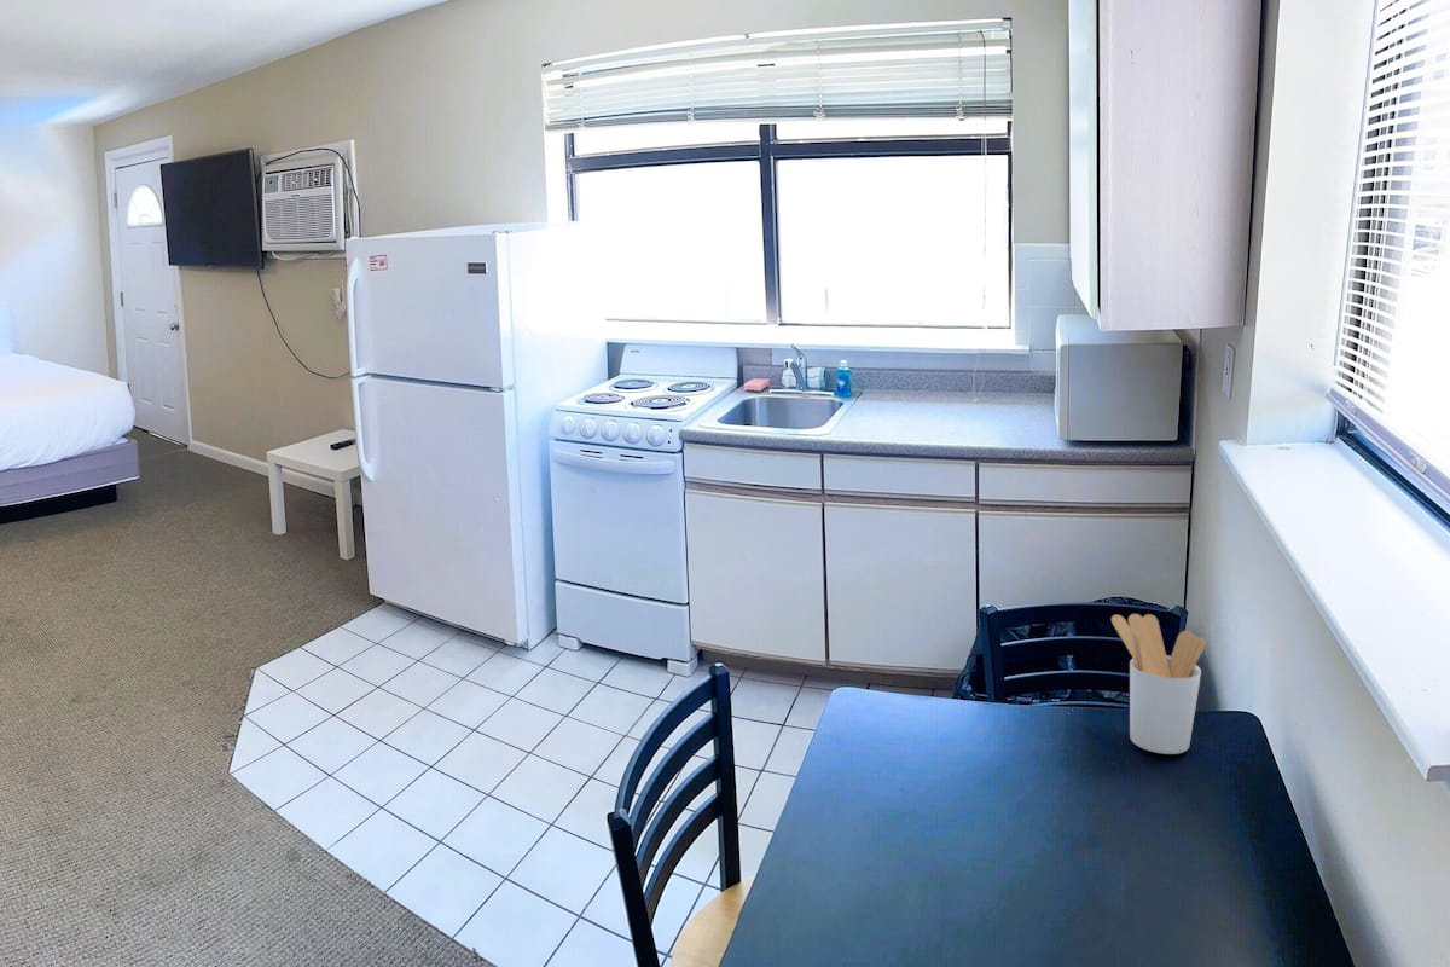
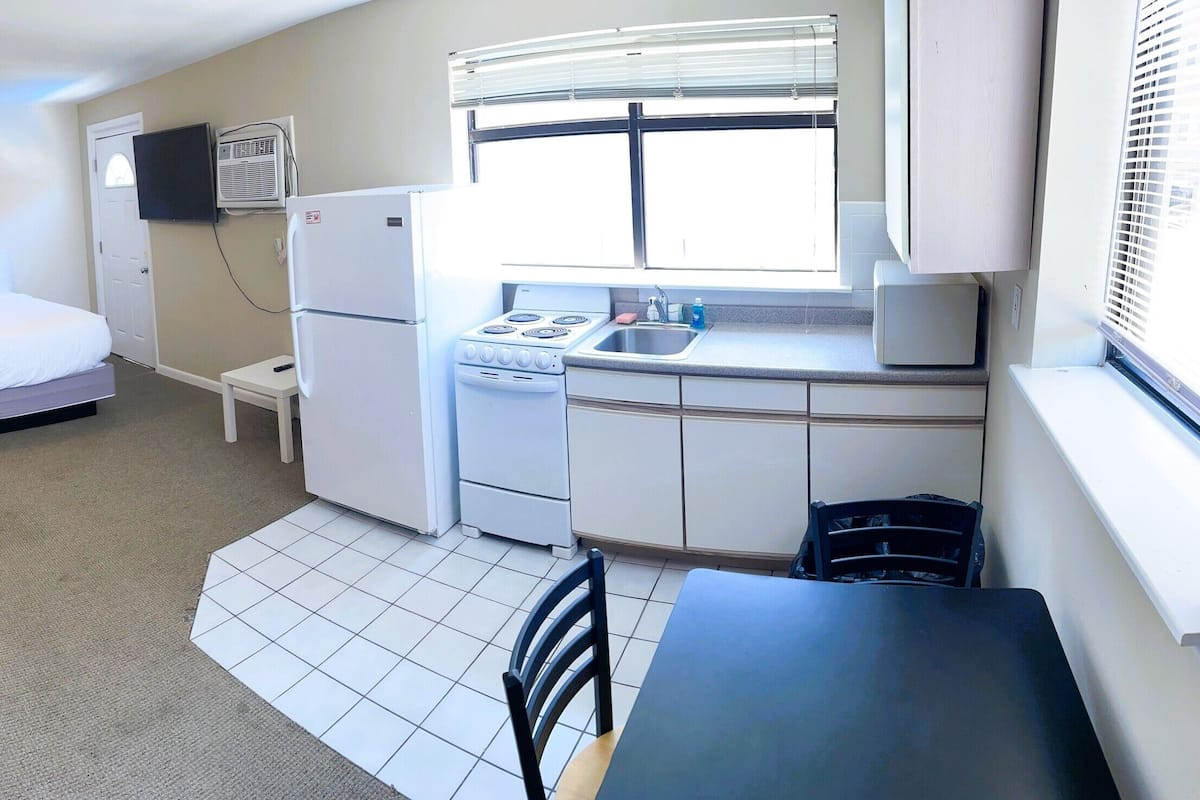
- utensil holder (1153, 678)
